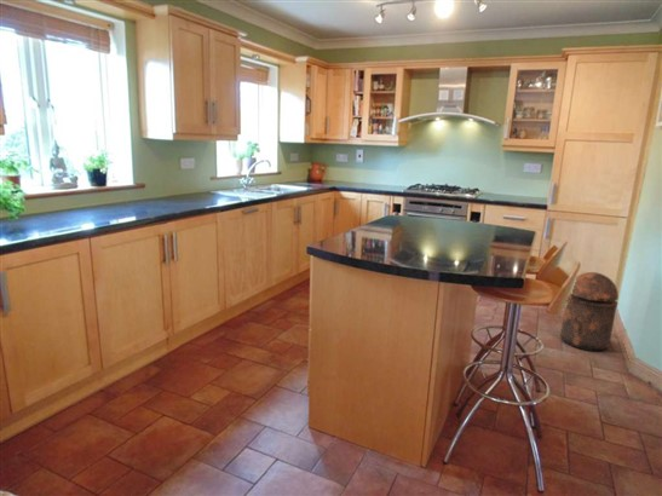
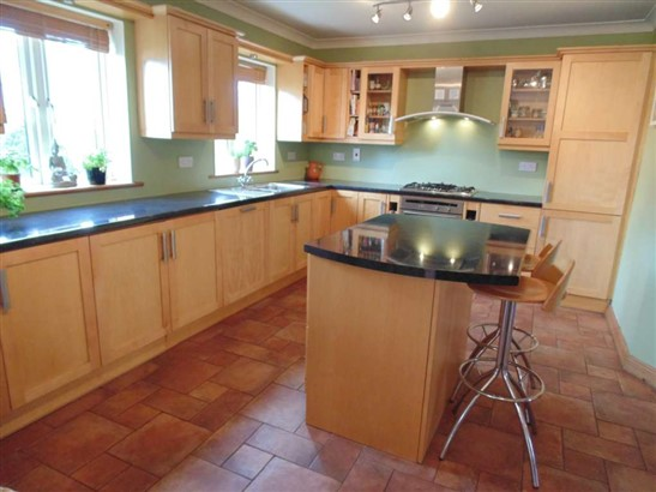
- trash can (589, 308)
